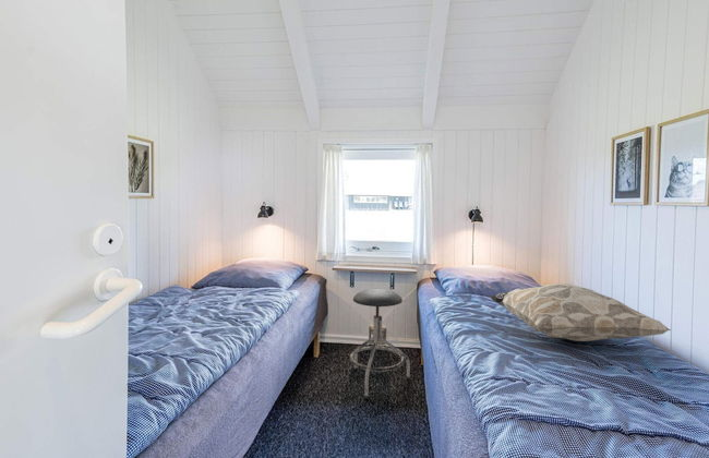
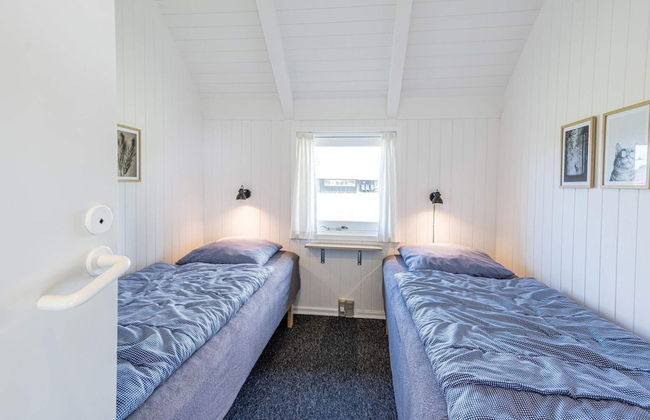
- stool (375, 337)
- decorative pillow (565, 311)
